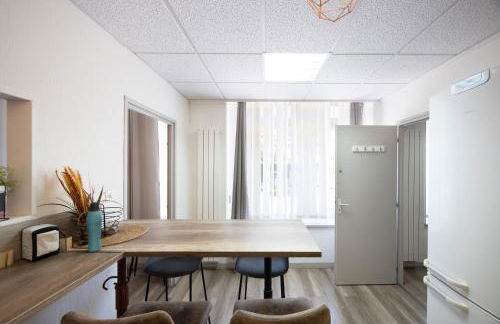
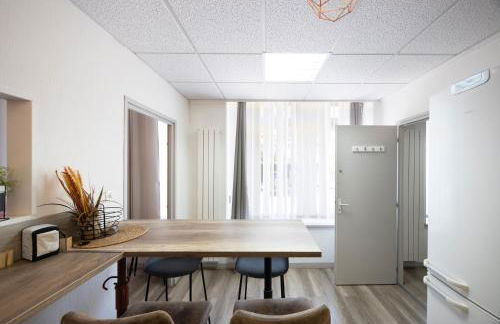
- bottle (94, 225)
